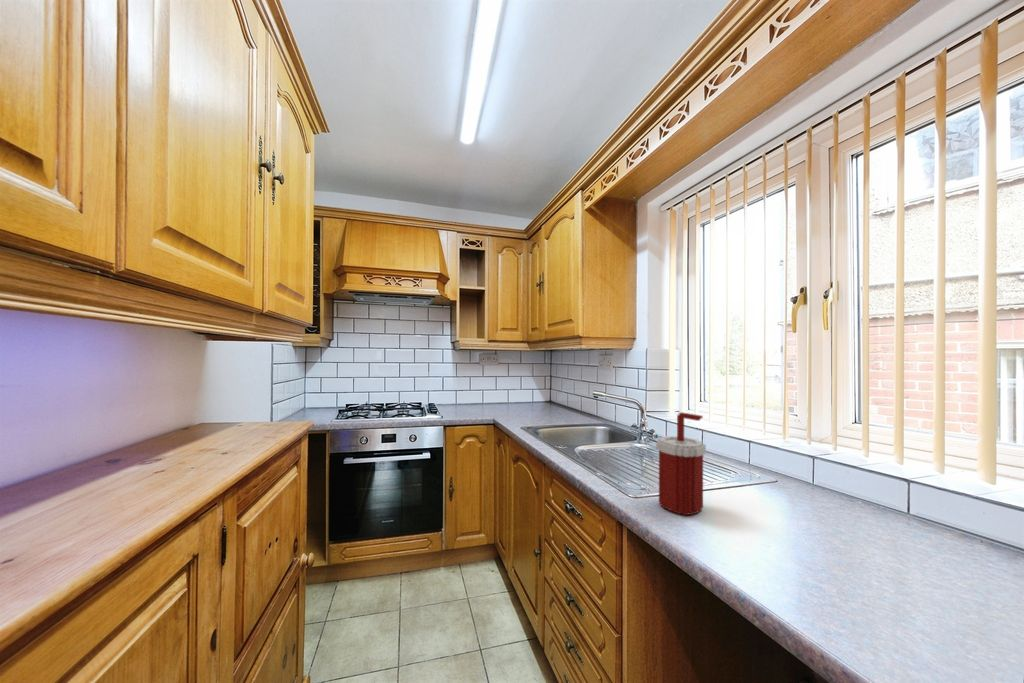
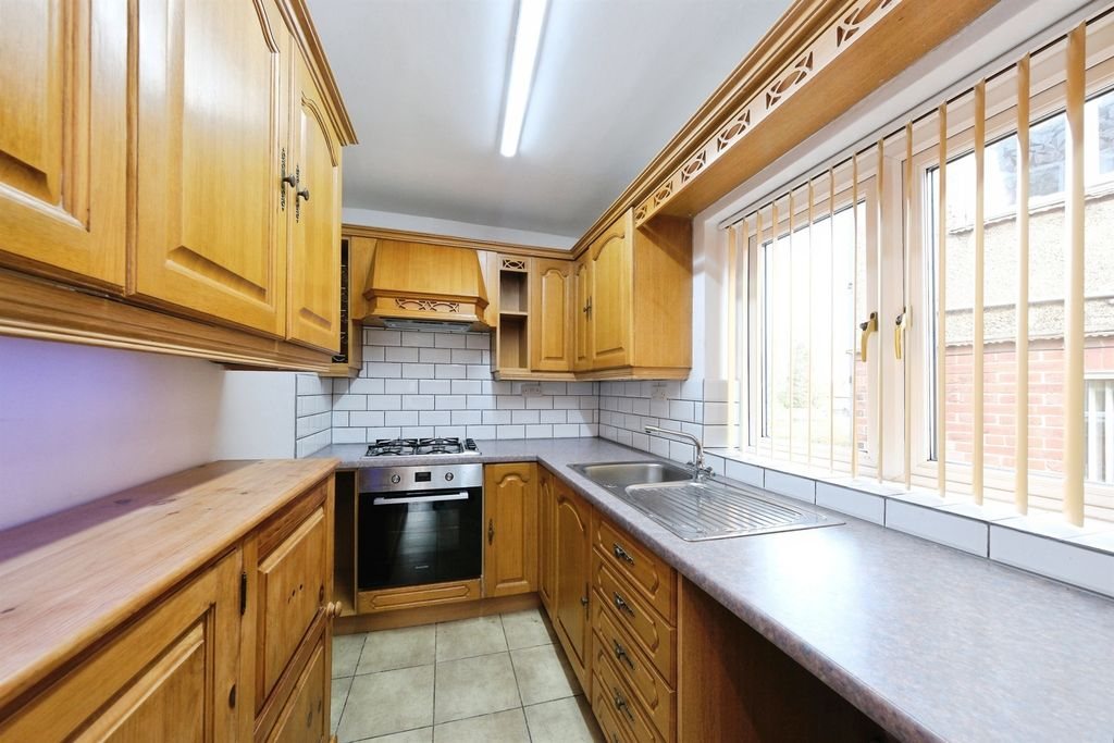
- soap dispenser (680, 459)
